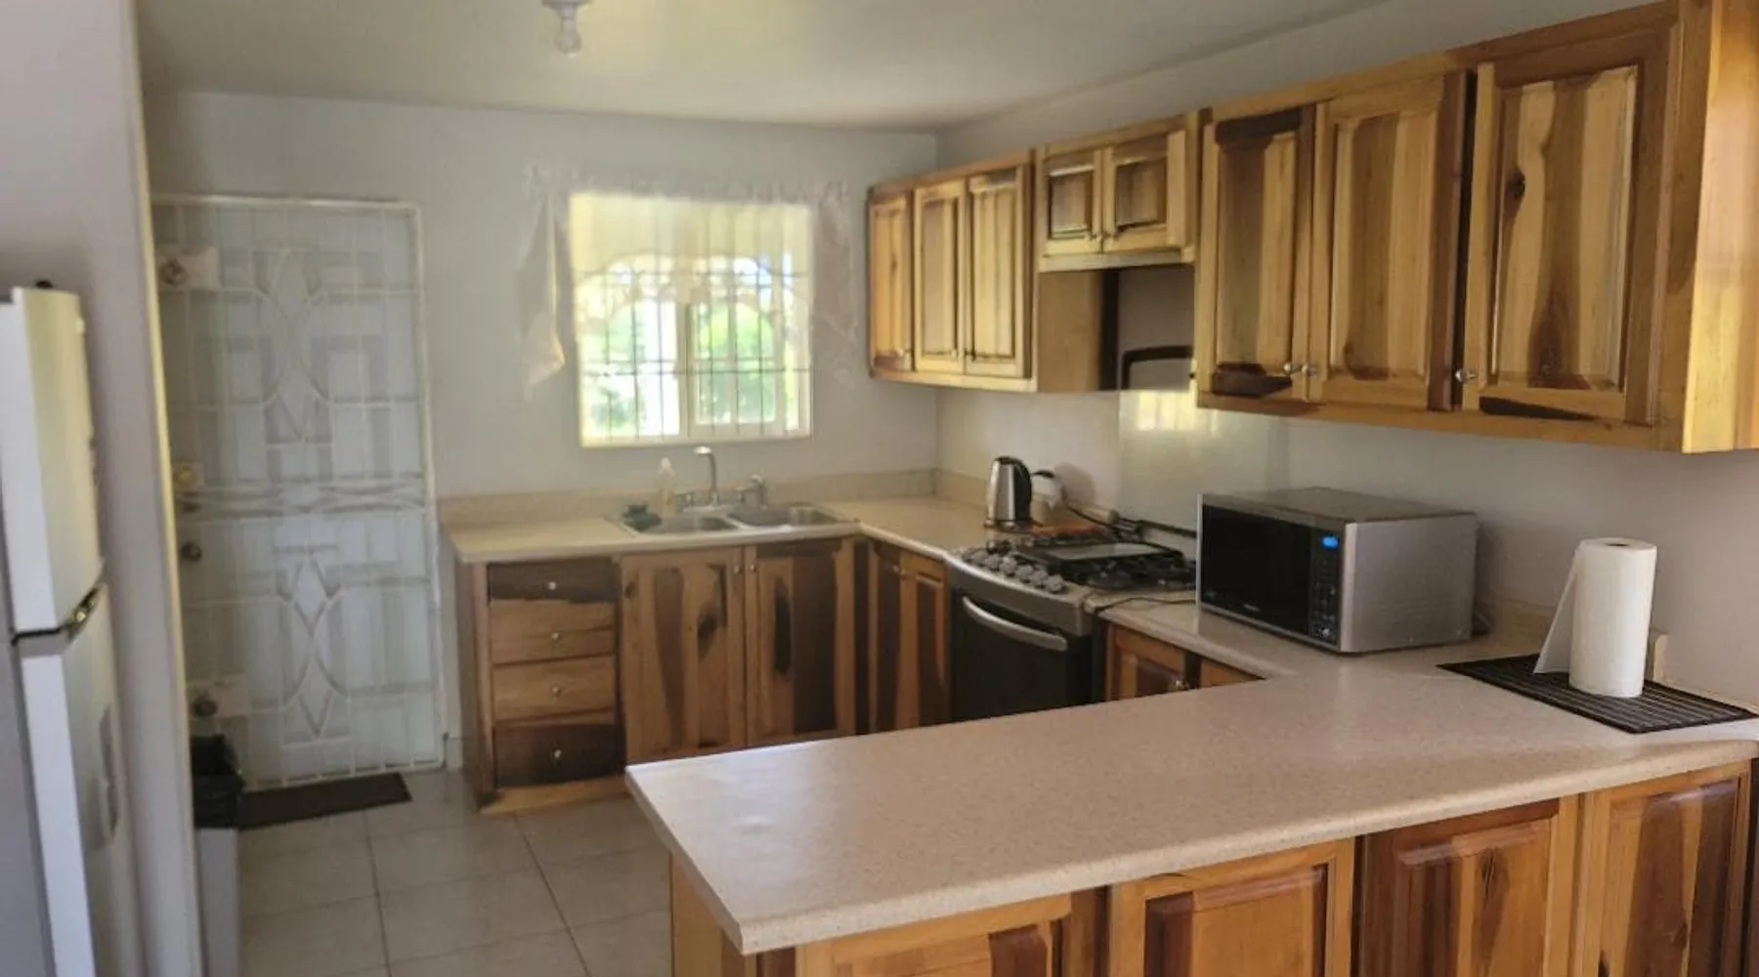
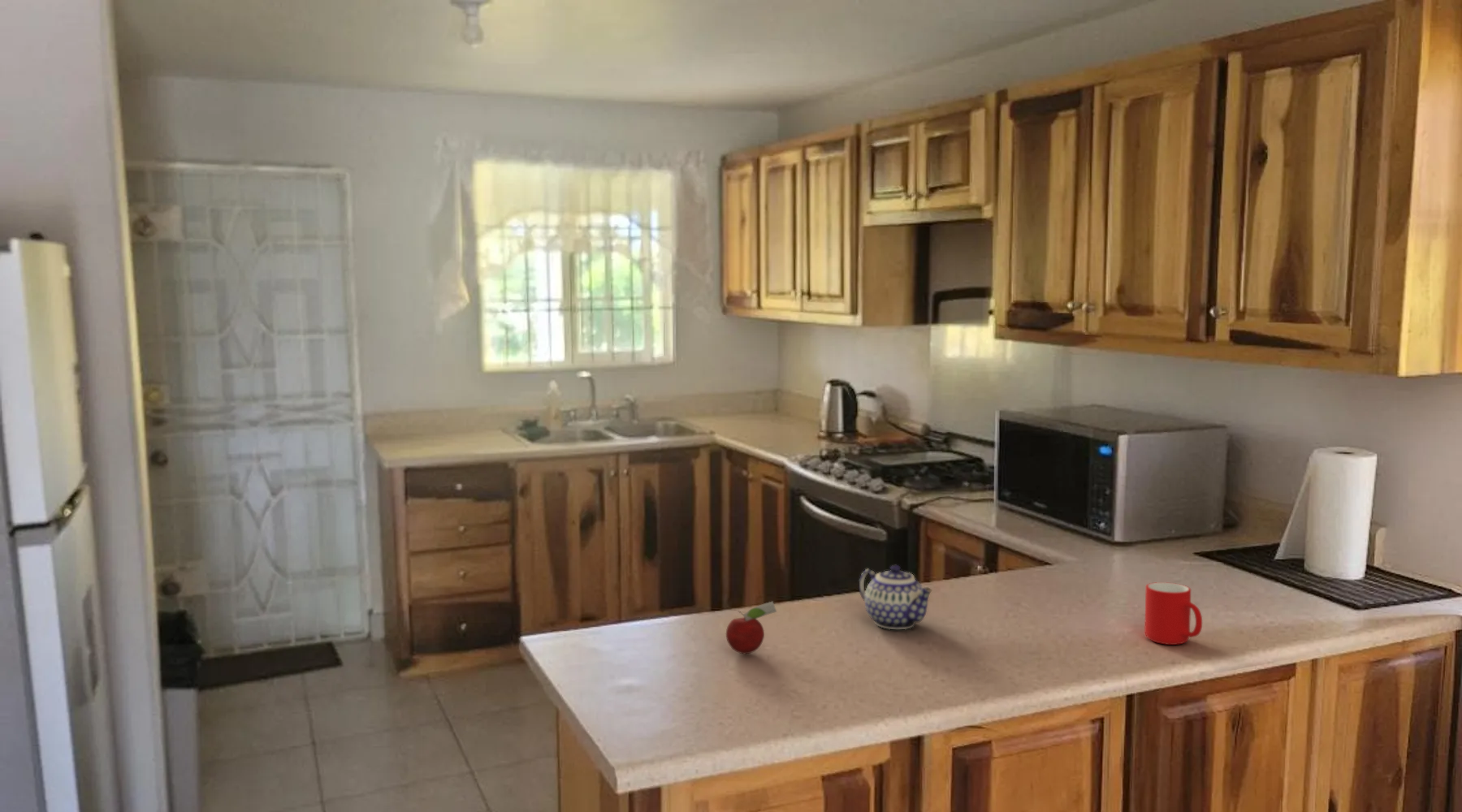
+ fruit (750, 626)
+ cup (1175, 616)
+ teapot (894, 594)
